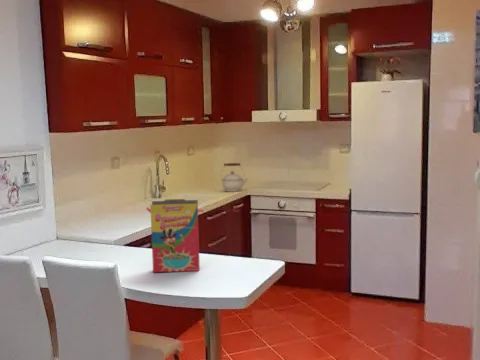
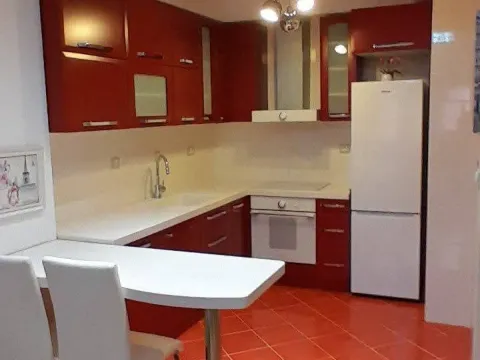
- cereal box (176, 235)
- kettle (234, 176)
